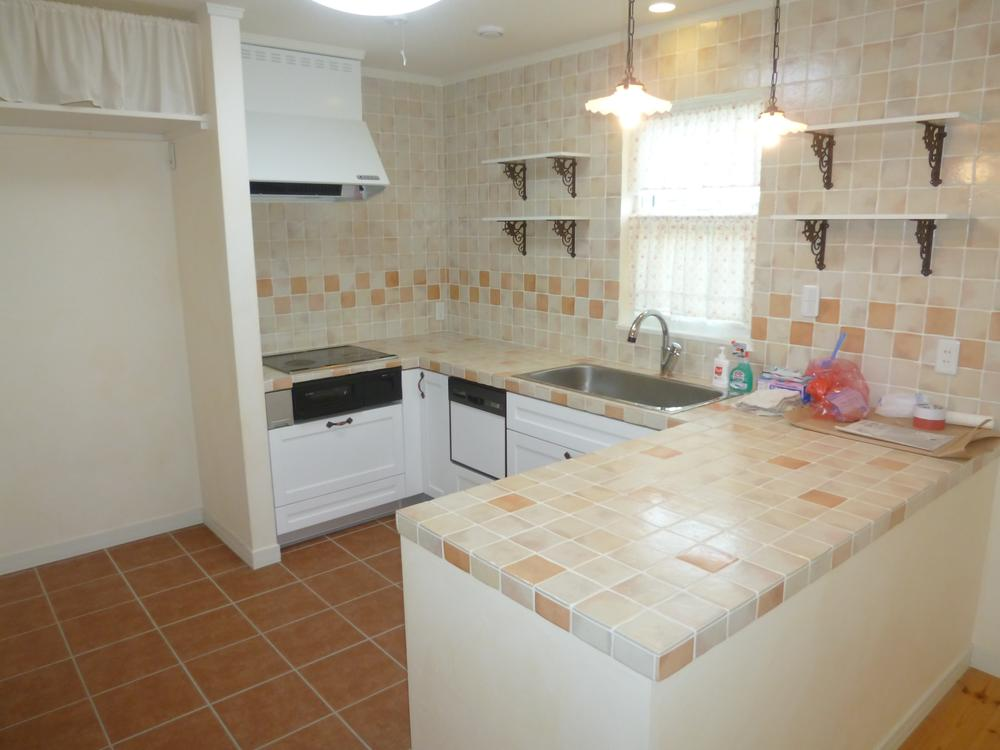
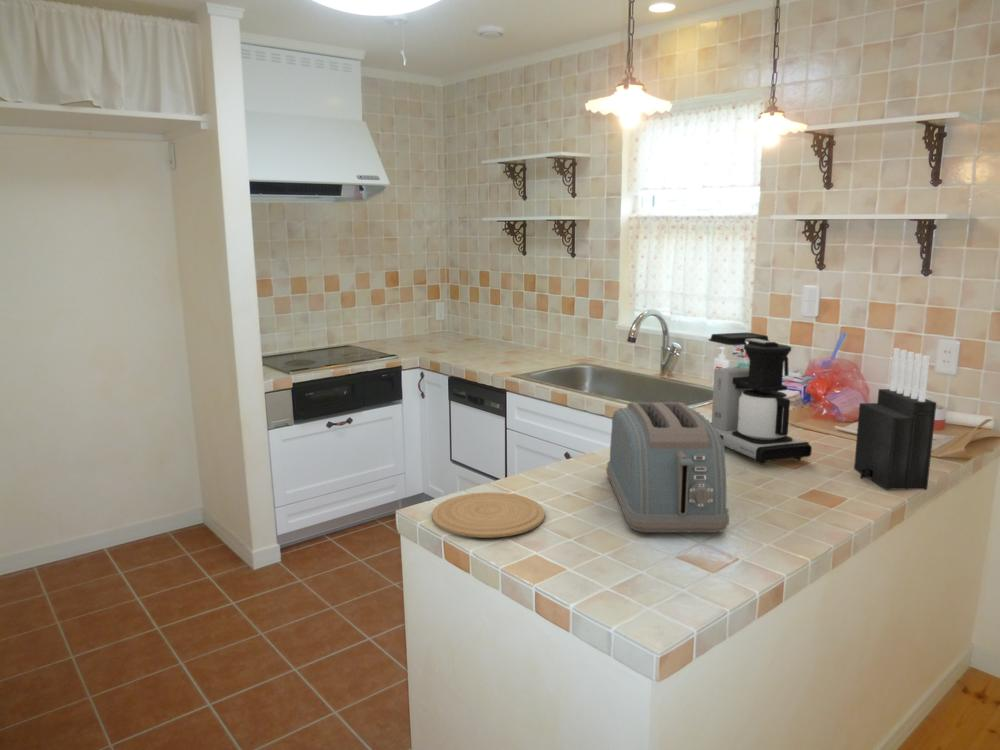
+ plate (488, 512)
+ coffee maker (753, 394)
+ toaster (664, 457)
+ knife block (890, 416)
